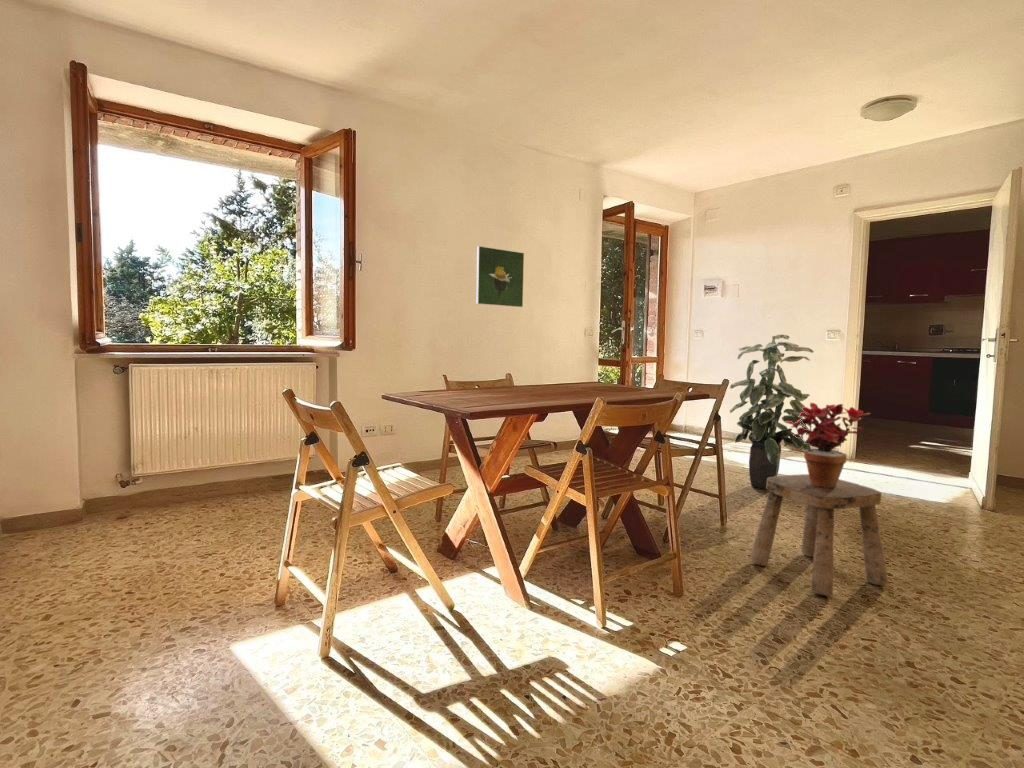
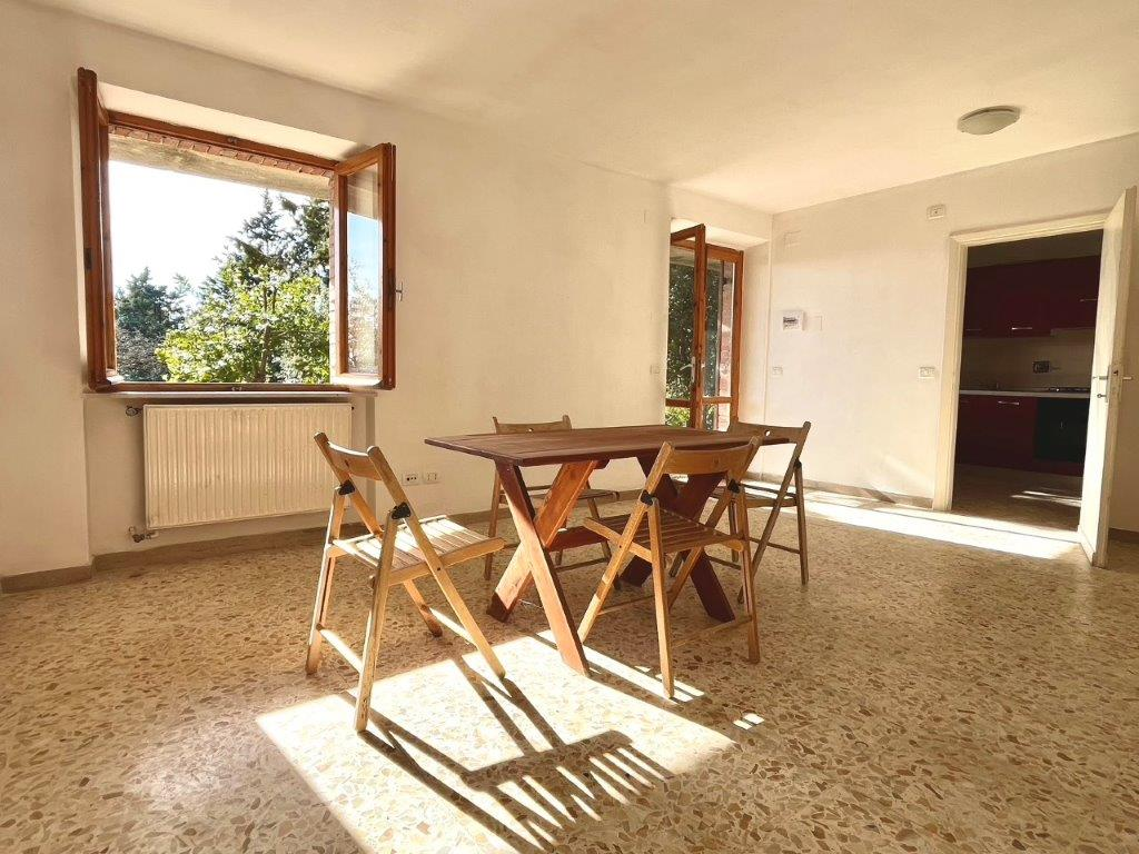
- indoor plant (771, 412)
- potted plant (823, 443)
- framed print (500, 277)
- stool (818, 528)
